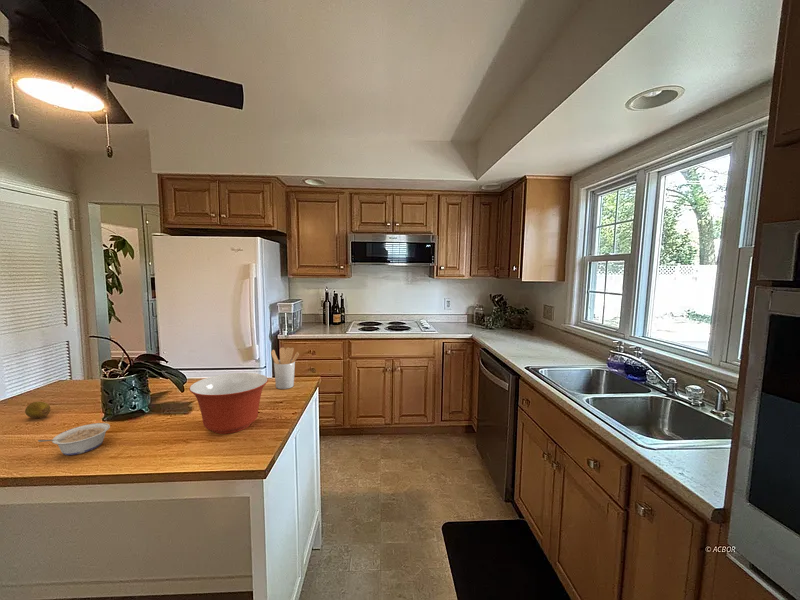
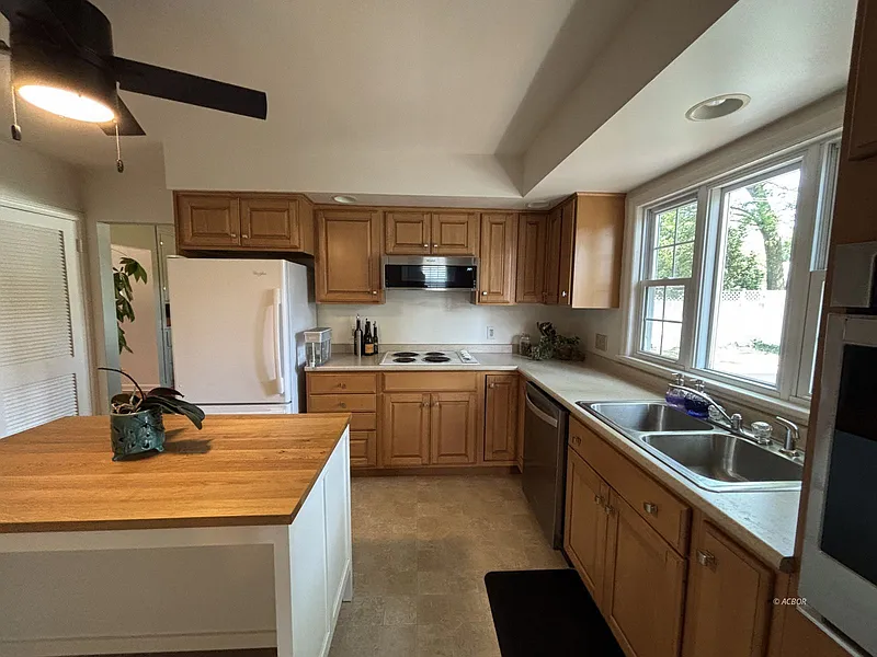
- mixing bowl (230, 404)
- legume (80, 439)
- fruit (38, 409)
- utensil holder (285, 366)
